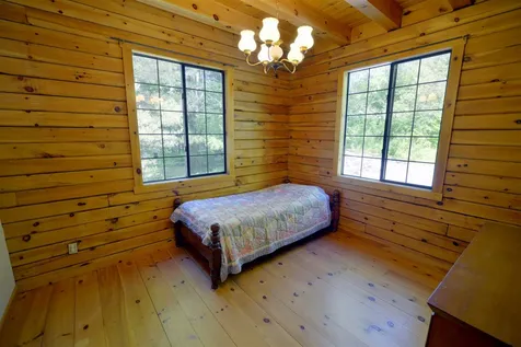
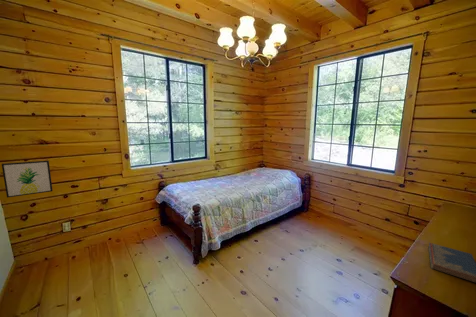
+ hardcover book (451, 260)
+ wall art (28, 178)
